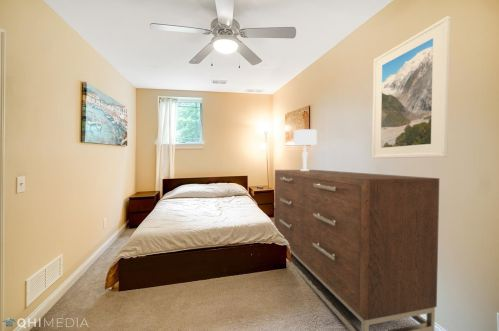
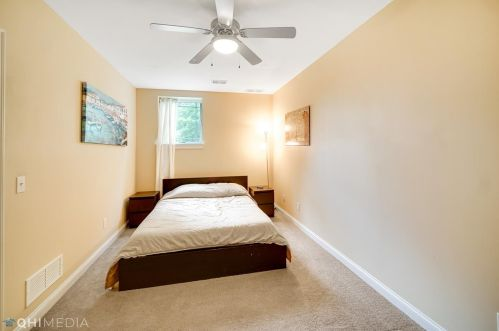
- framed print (404, 99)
- dresser (327, 224)
- table lamp (304, 150)
